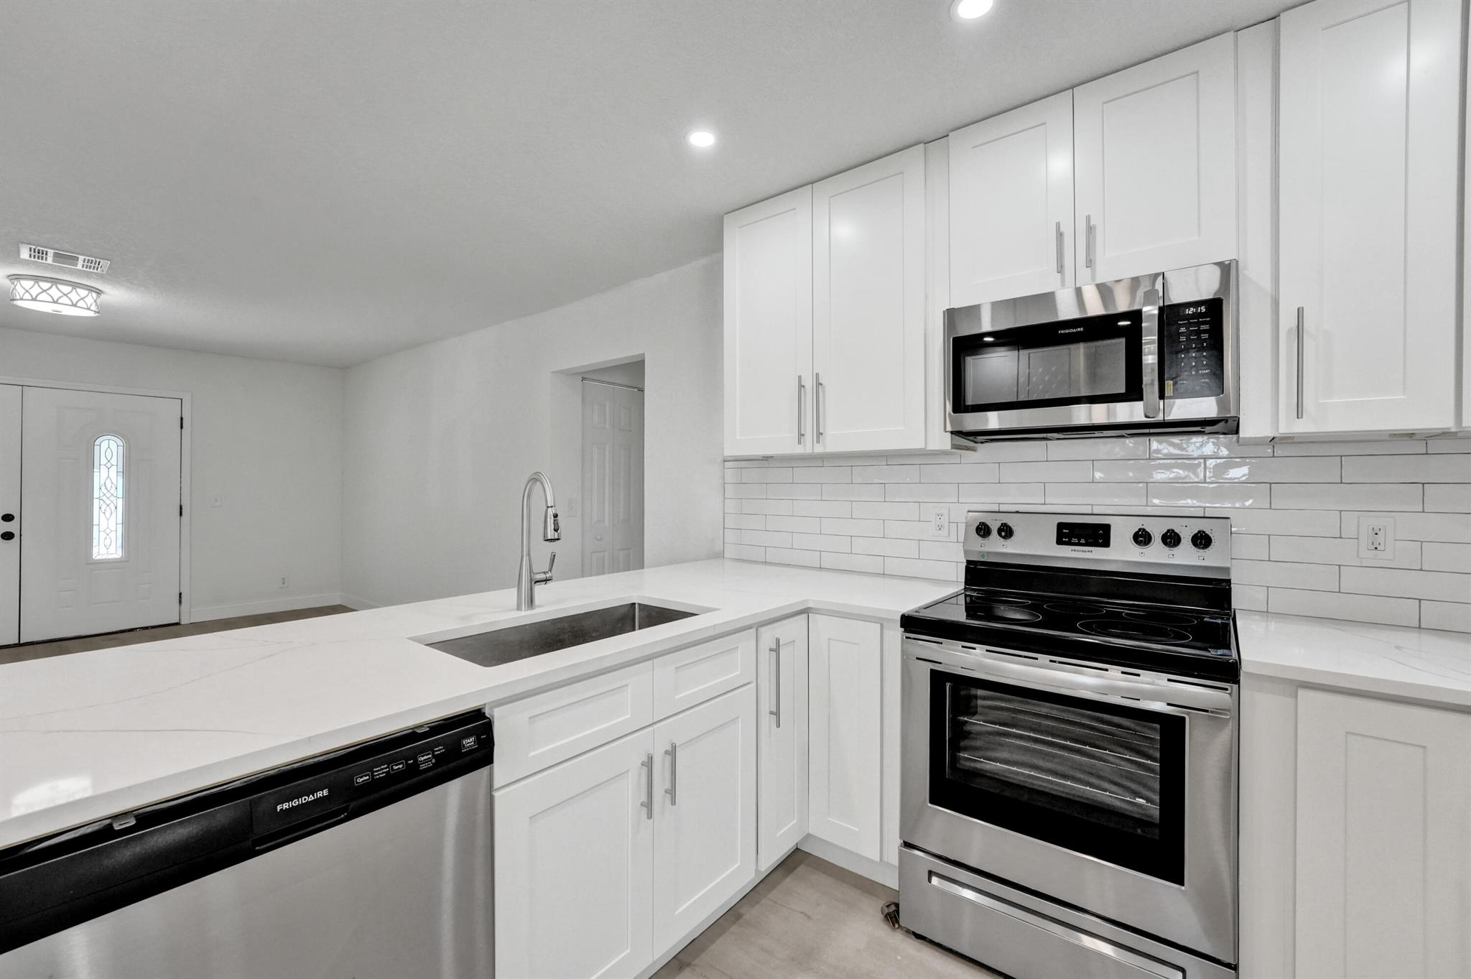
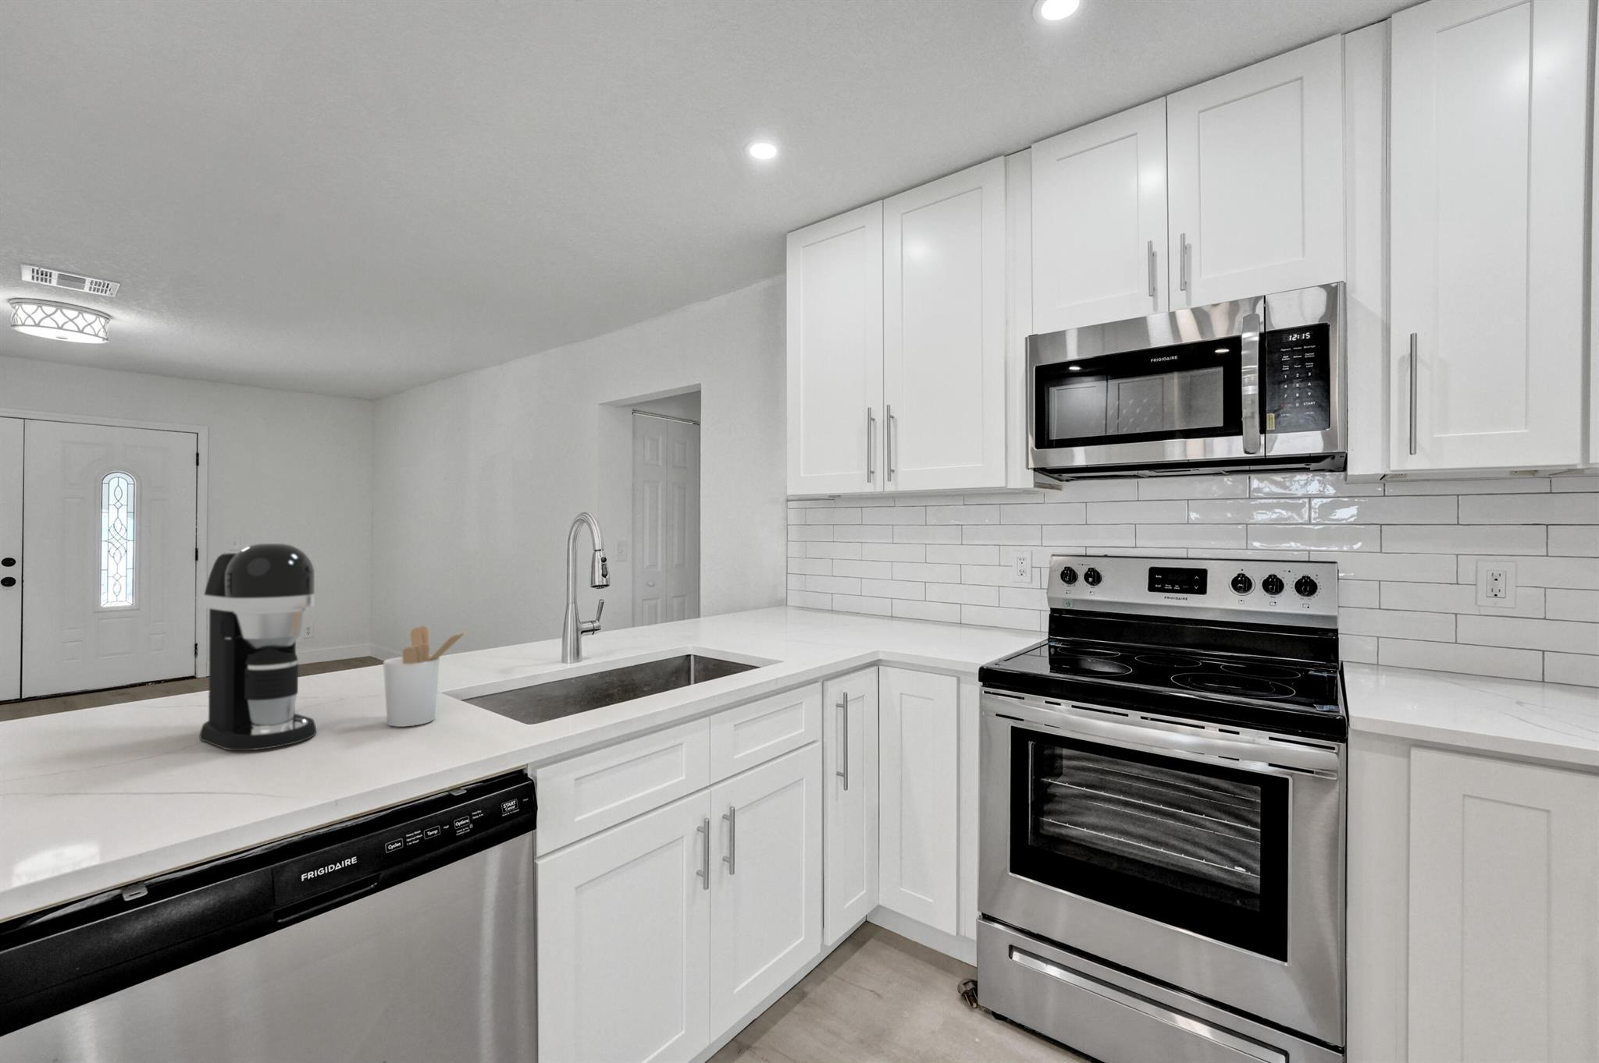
+ coffee maker (259, 638)
+ utensil holder (425, 674)
